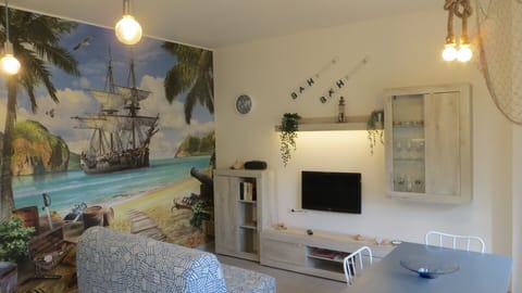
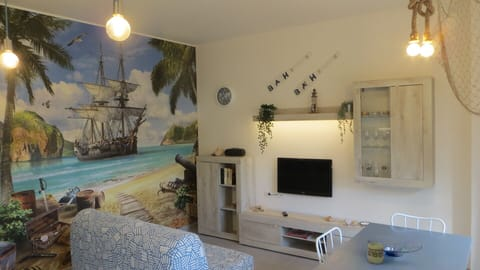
+ cup (375, 253)
